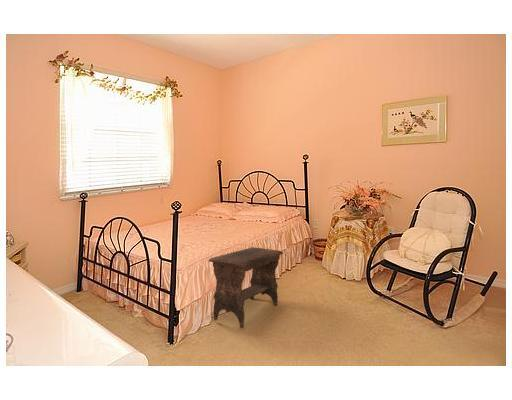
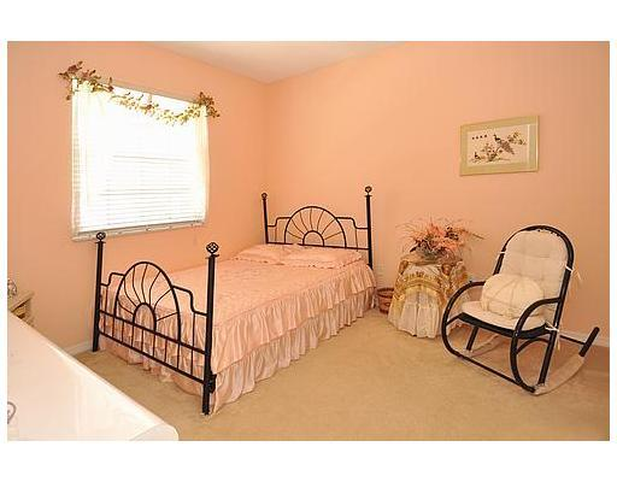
- footstool (250, 283)
